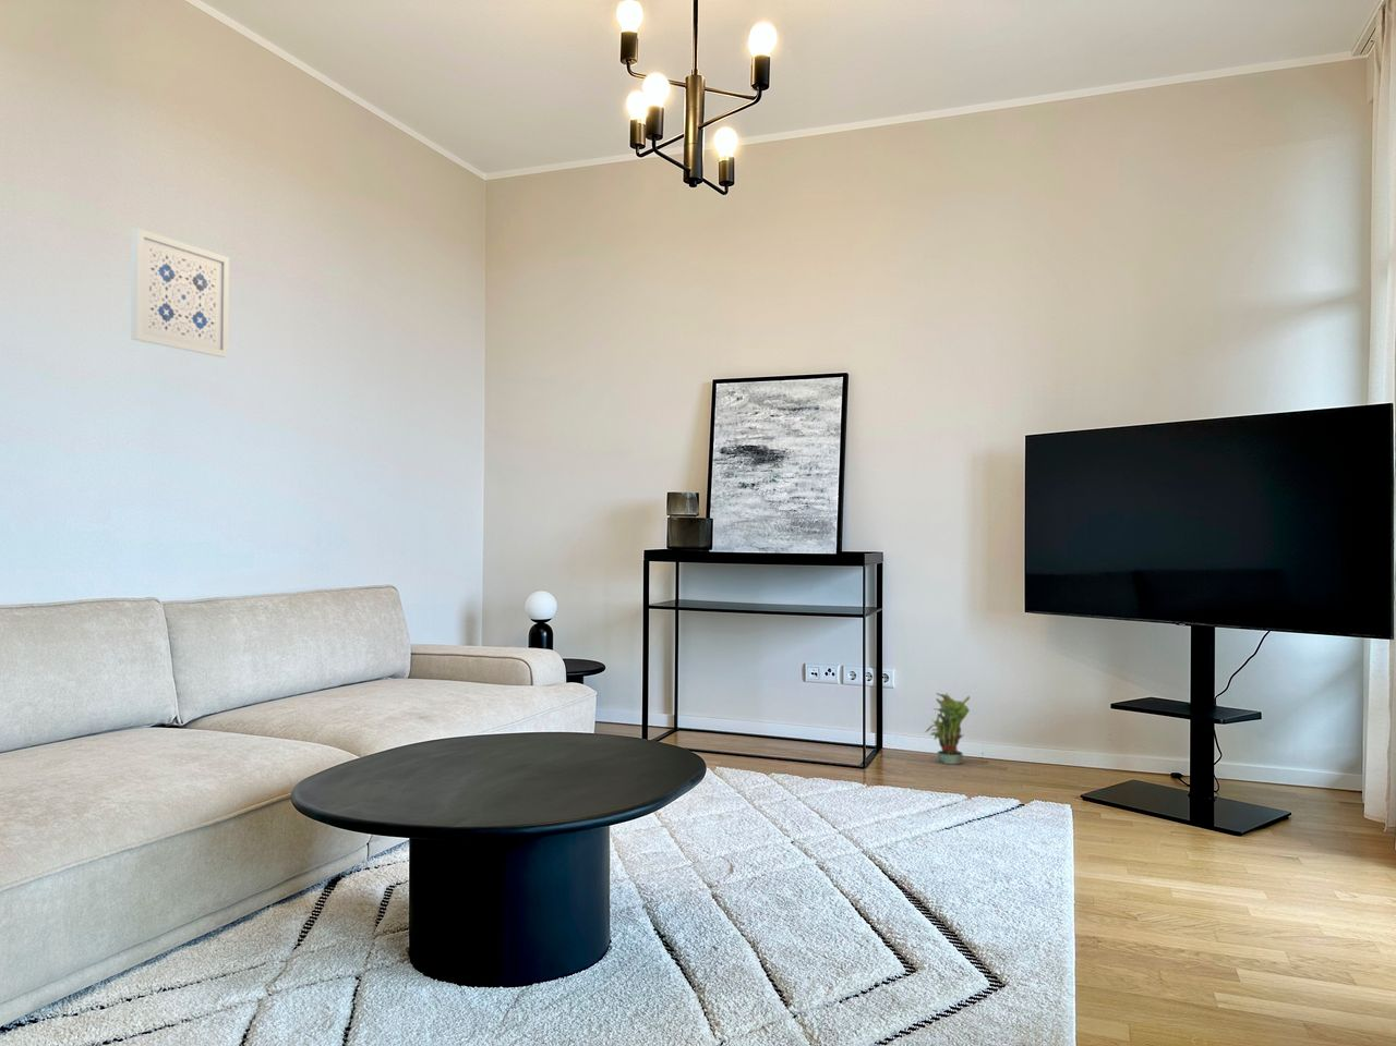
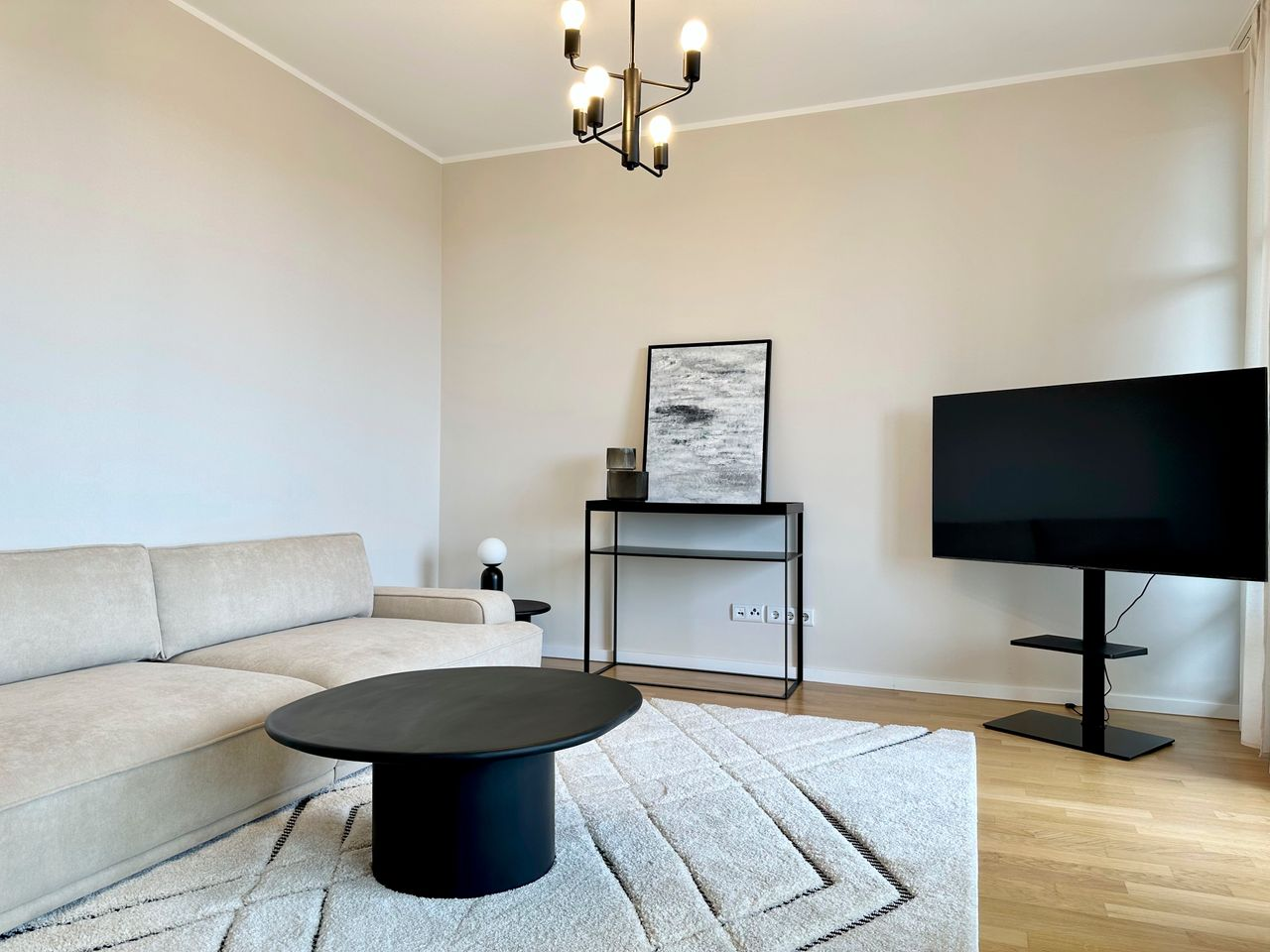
- wall art (182, 297)
- potted plant (945, 725)
